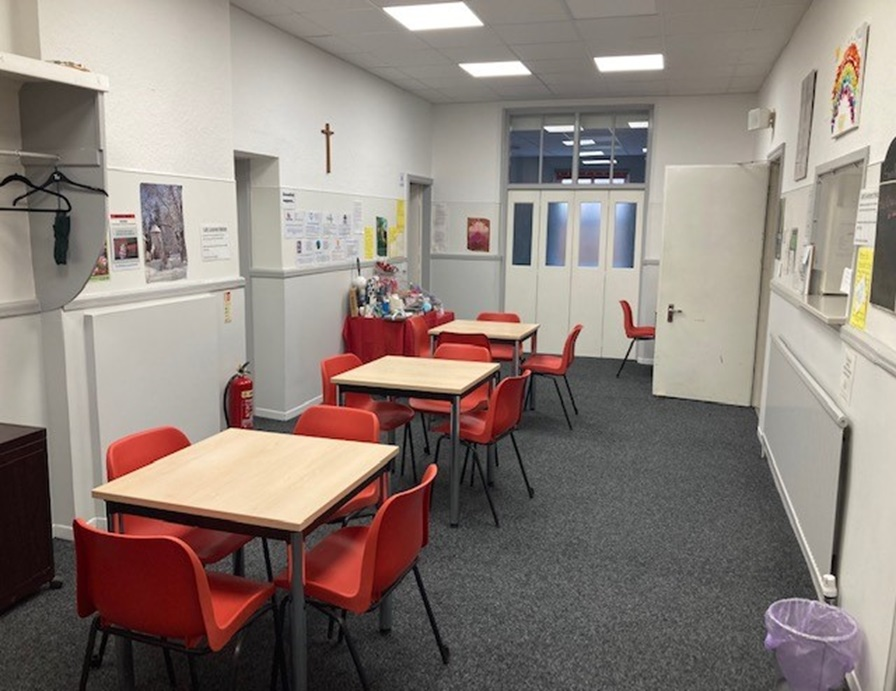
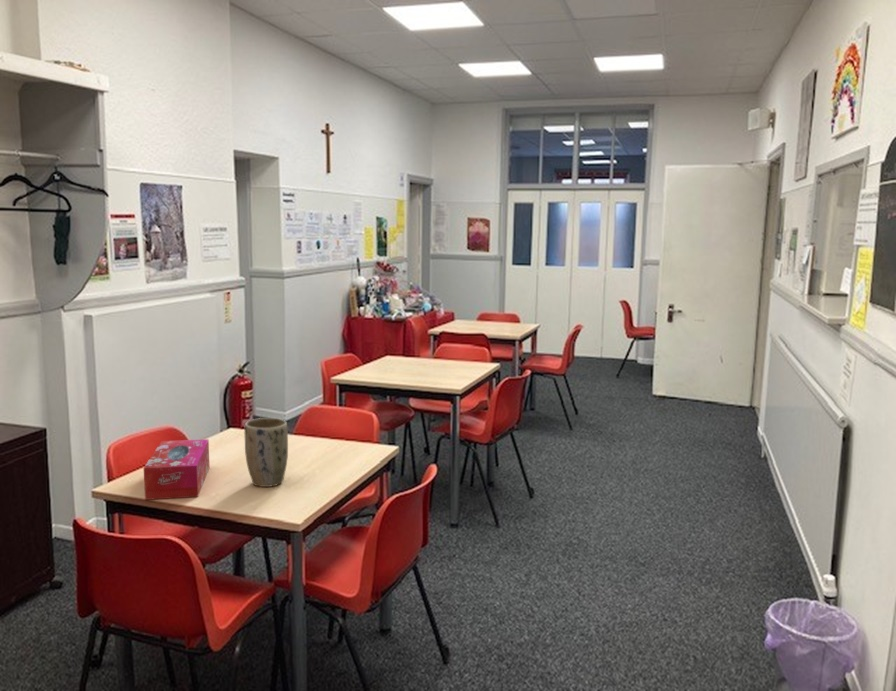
+ plant pot (266, 452)
+ tissue box (178, 467)
